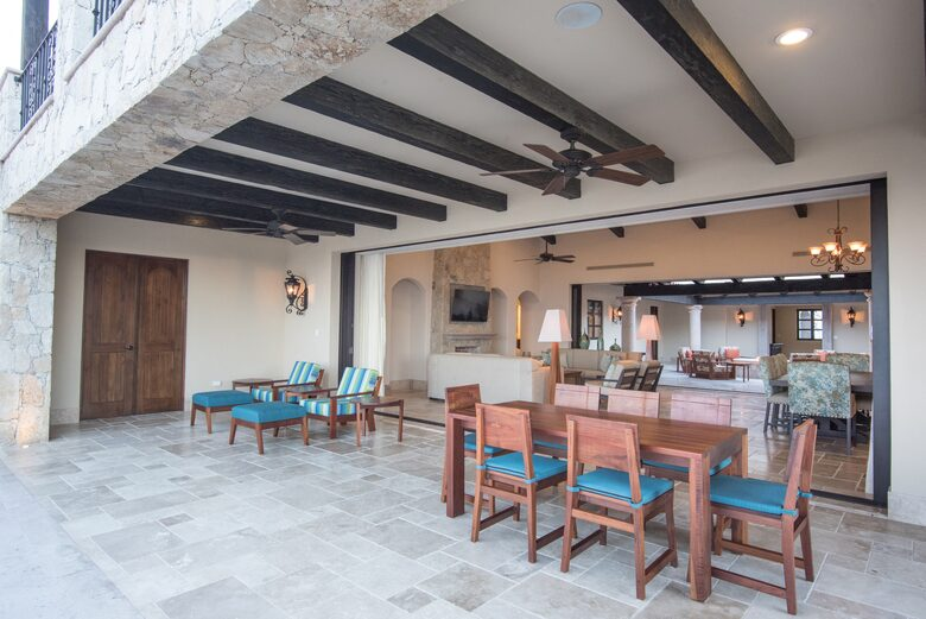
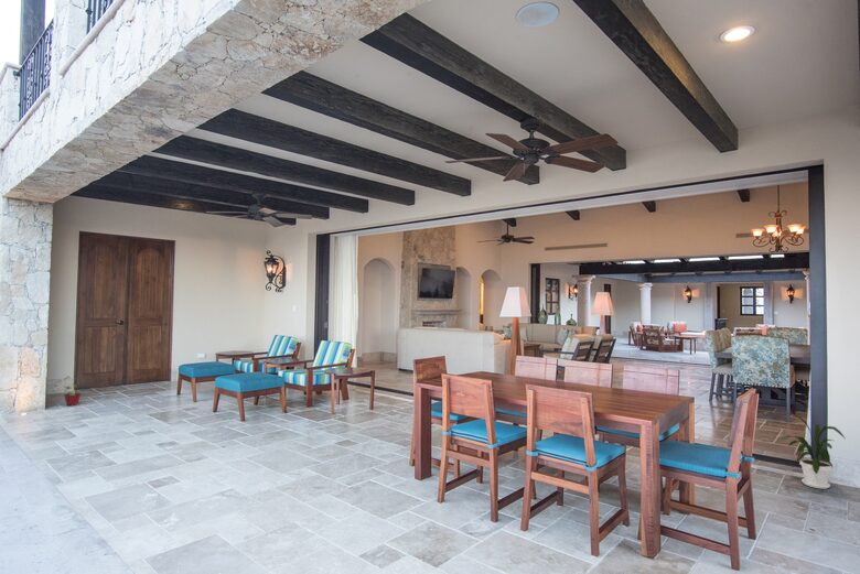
+ potted plant (65, 390)
+ house plant (811, 451)
